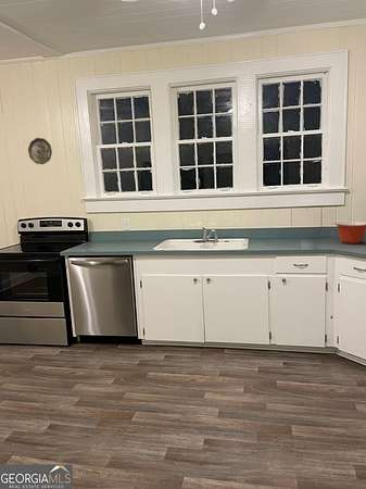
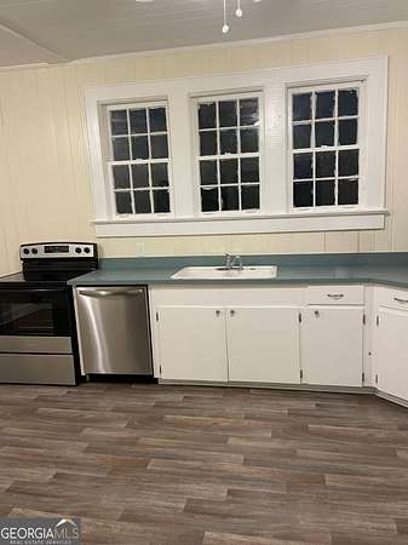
- mixing bowl (351, 233)
- decorative plate (40, 151)
